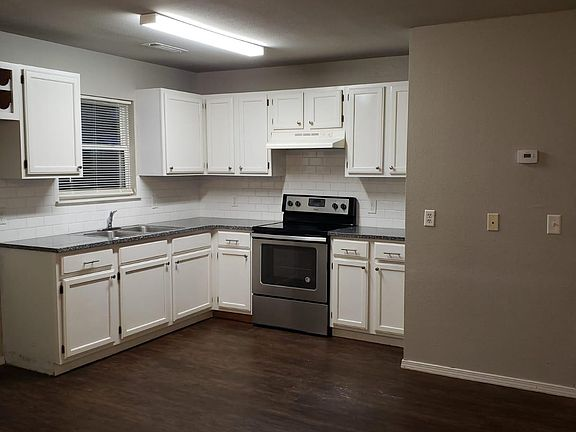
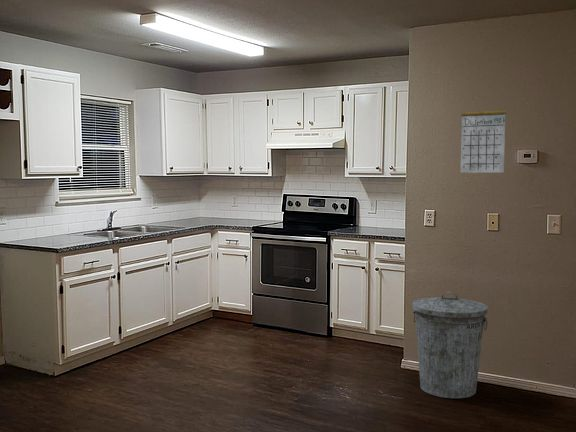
+ calendar (482, 134)
+ trash can (448, 340)
